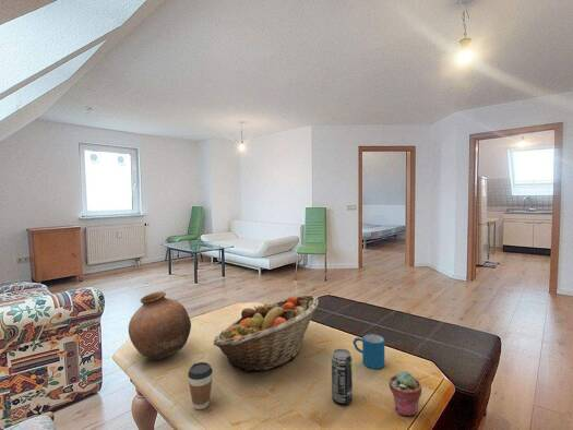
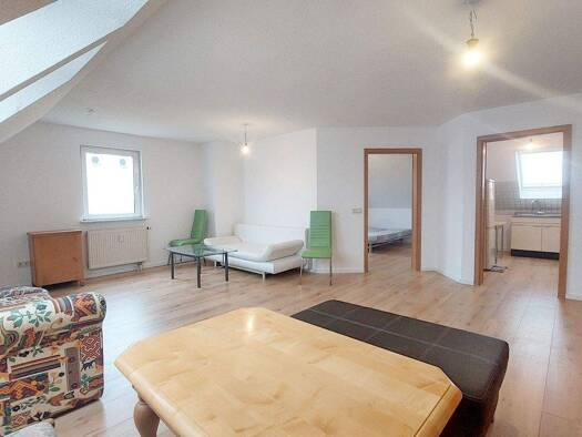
- pottery (159, 323)
- beverage can (342, 375)
- fruit basket (270, 325)
- coffee cup (200, 385)
- mug (368, 349)
- potted succulent (405, 390)
